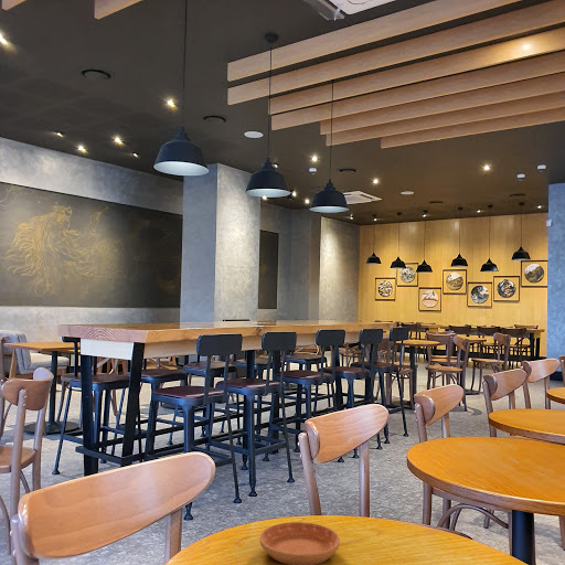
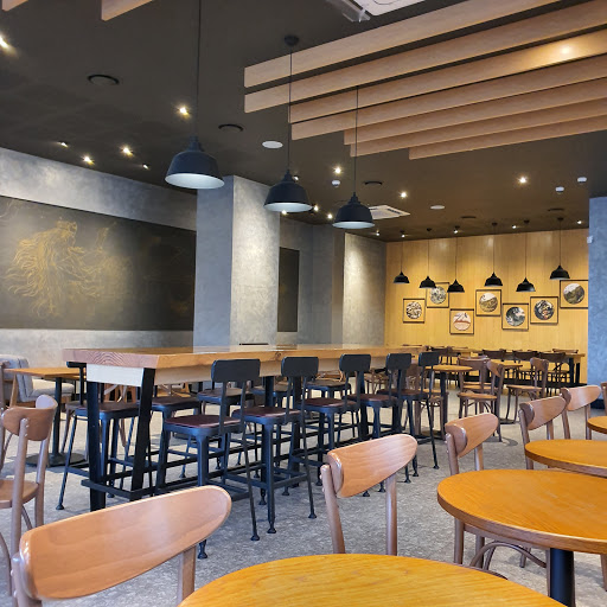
- saucer (299, 544)
